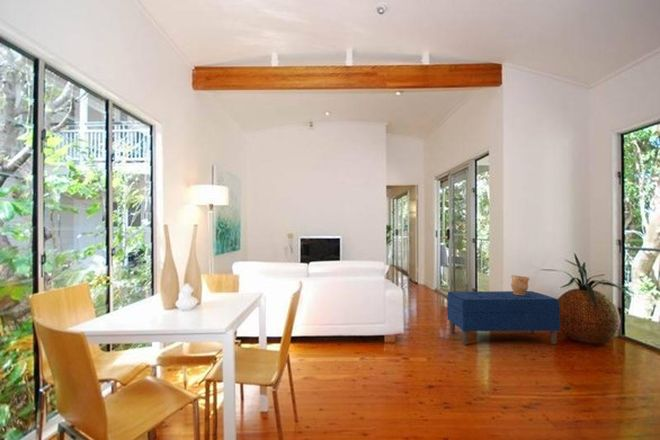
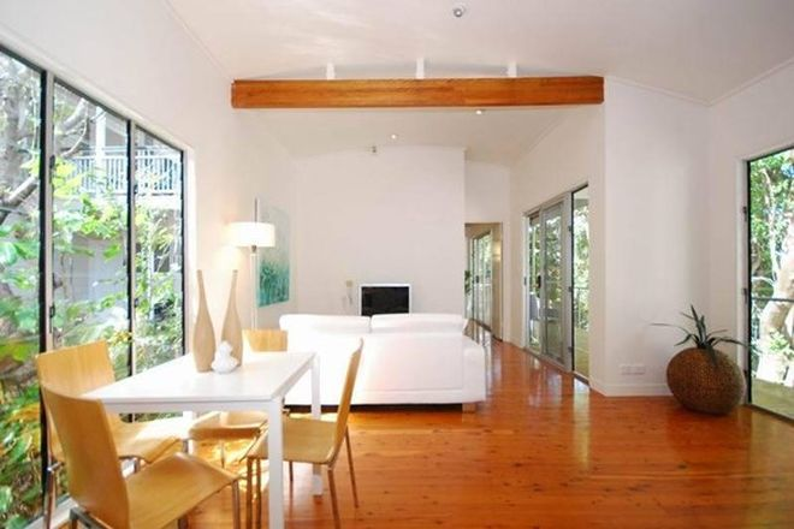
- bench (500, 316)
- ceramic vessel (518, 285)
